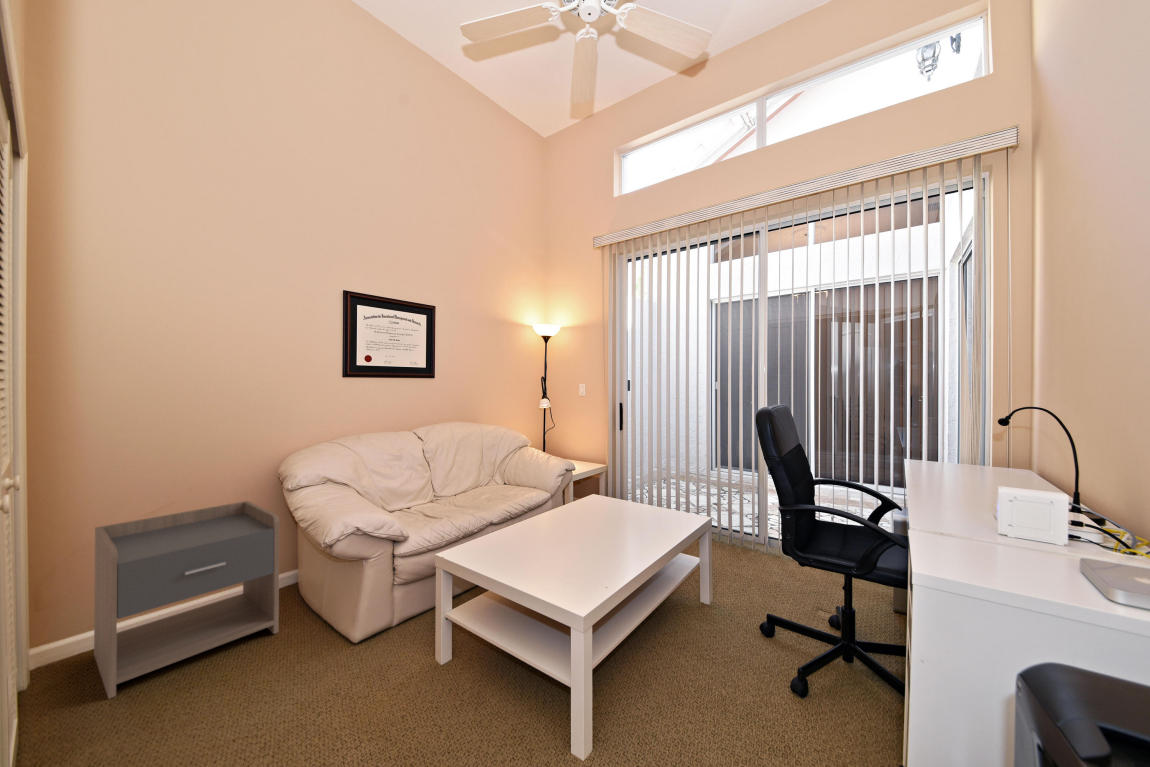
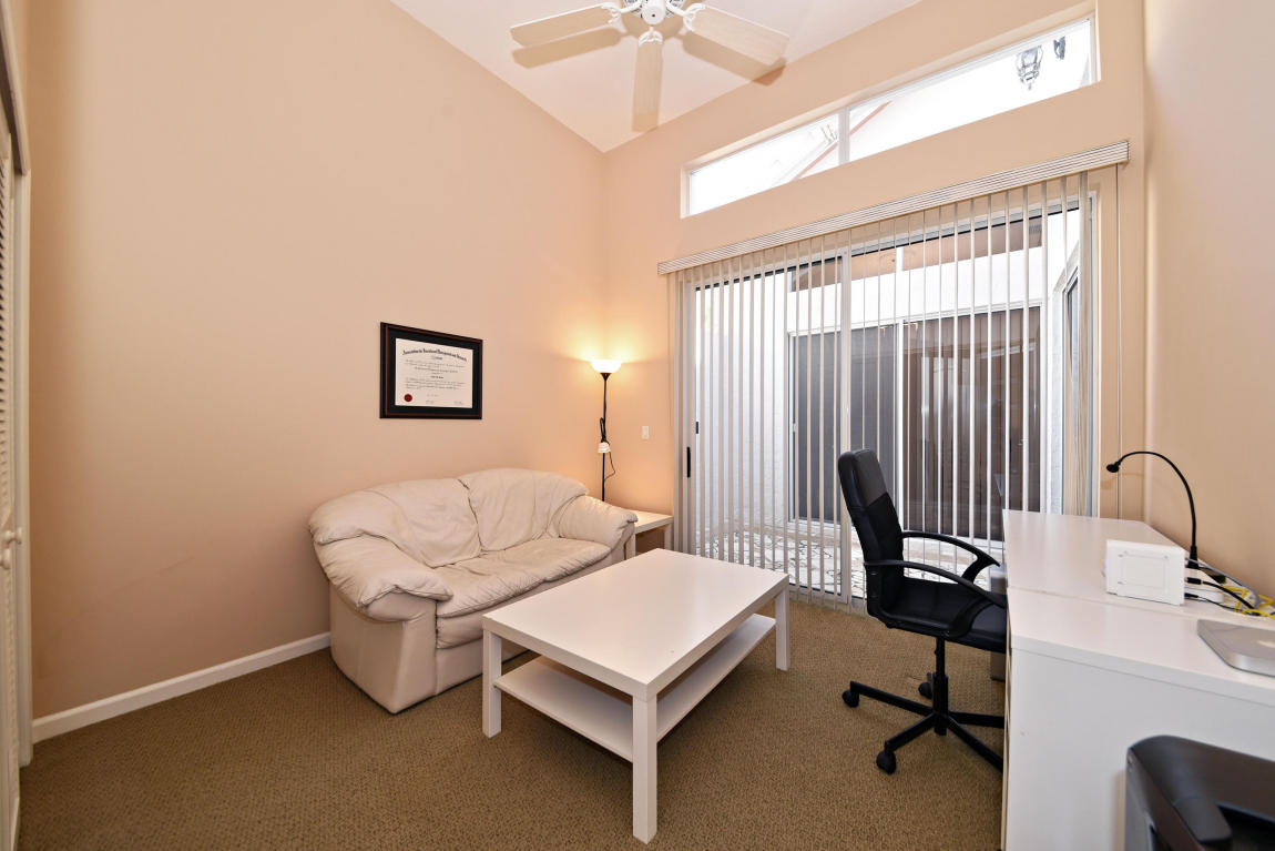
- nightstand (191, 582)
